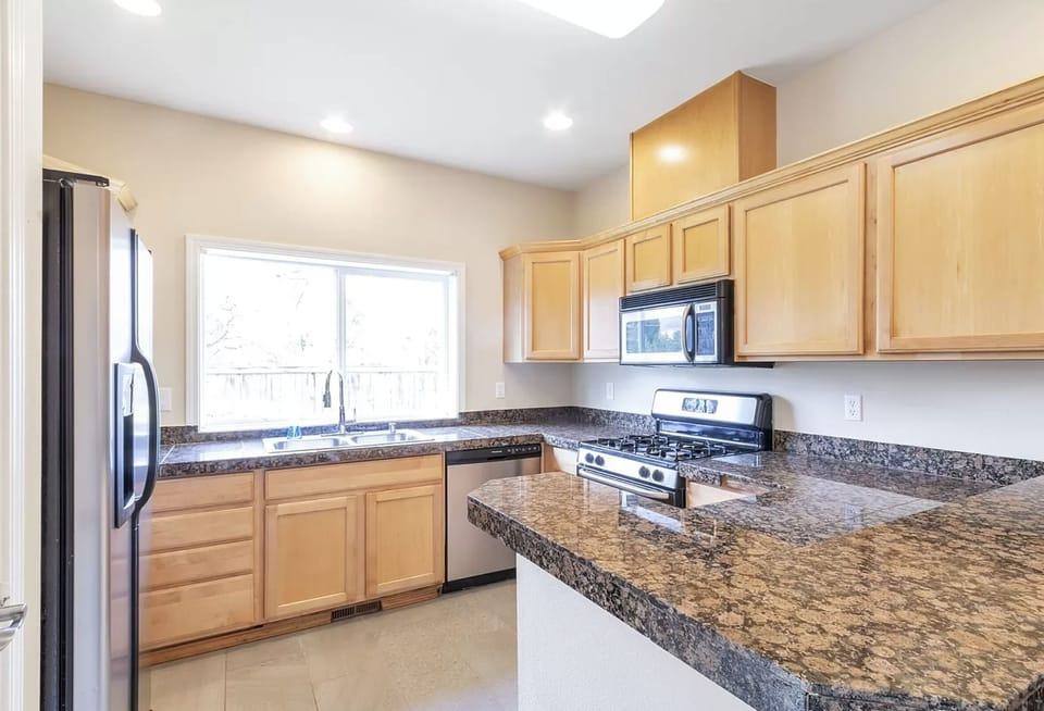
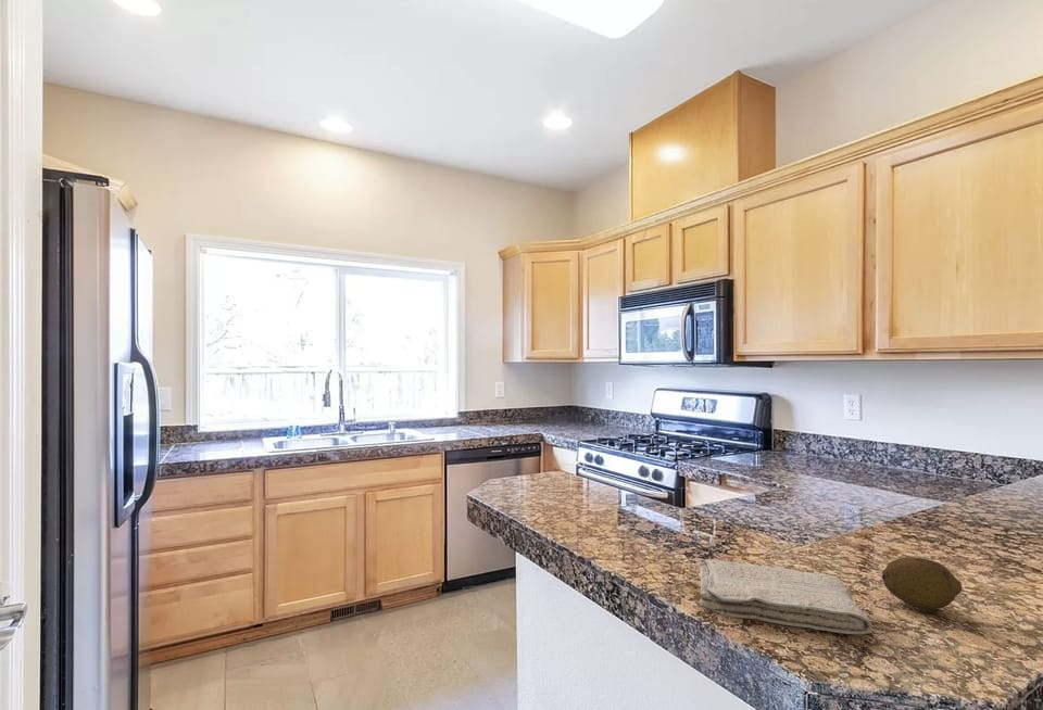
+ fruit (921, 582)
+ washcloth (774, 591)
